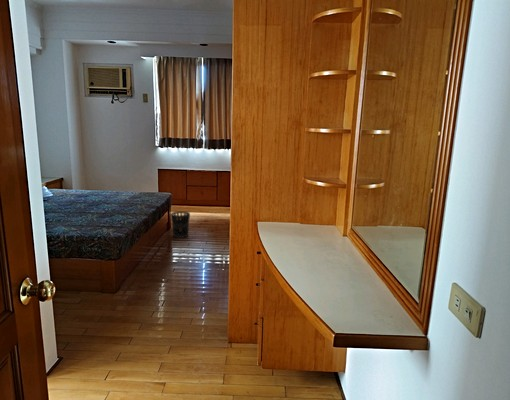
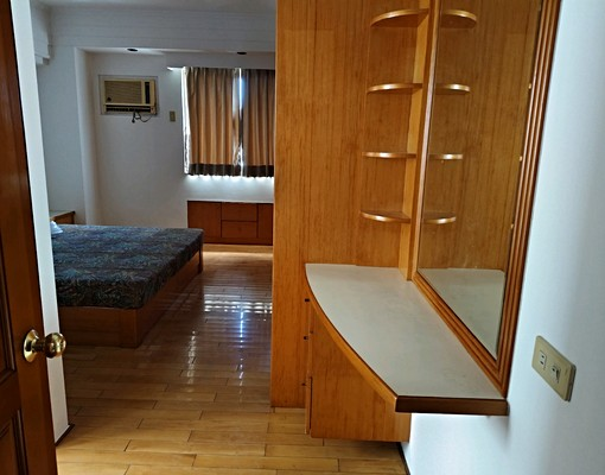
- wastebasket (180, 224)
